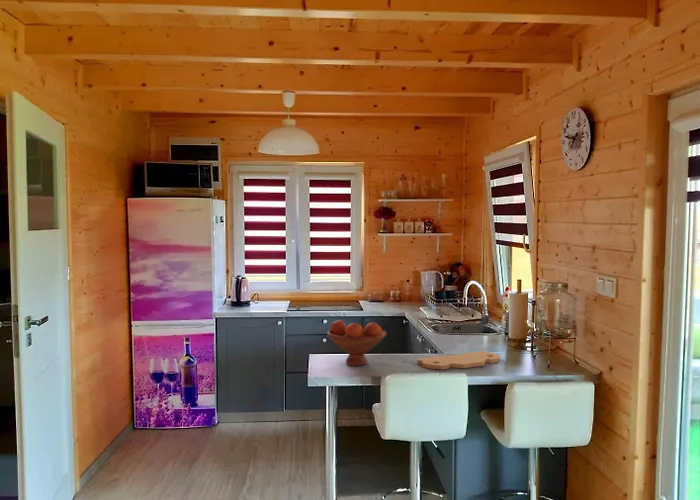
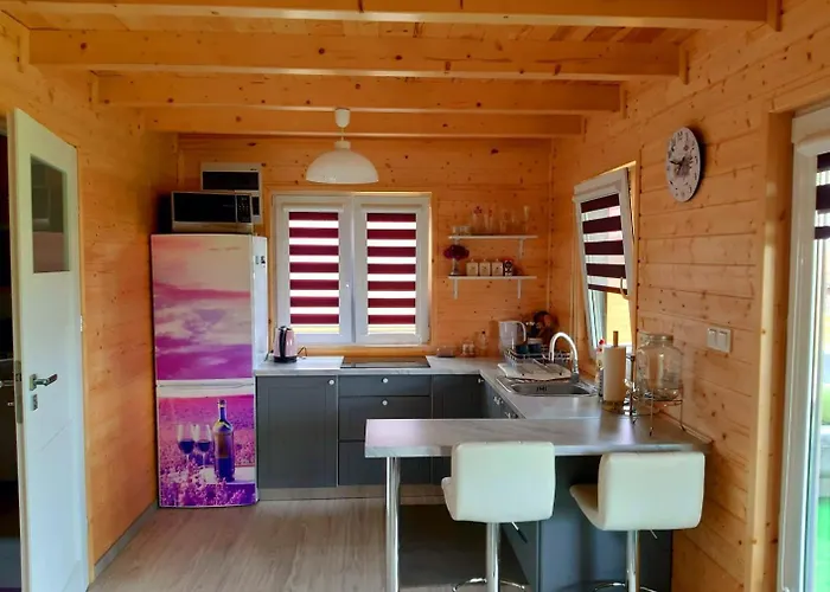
- cutting board (462, 360)
- fruit bowl (356, 341)
